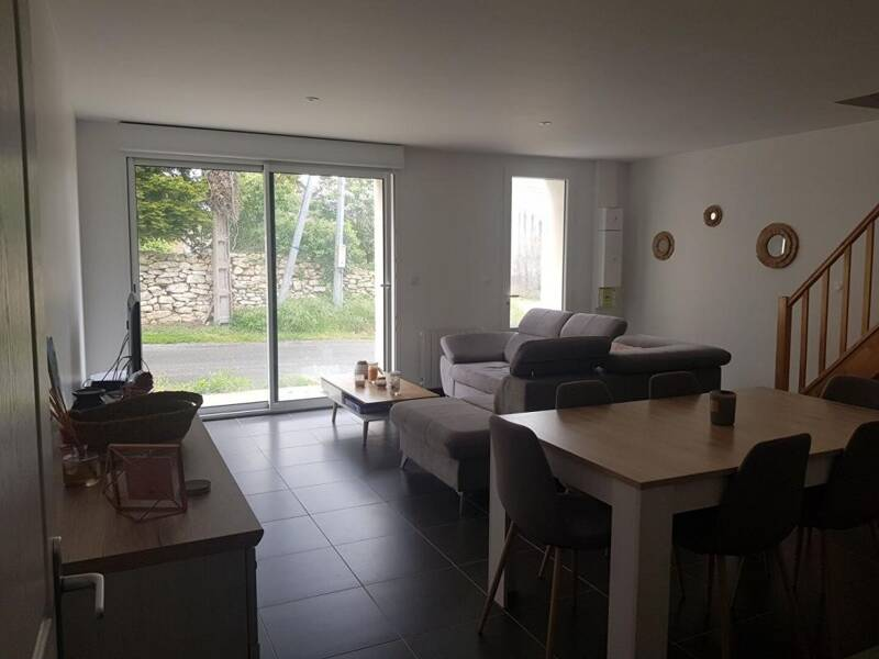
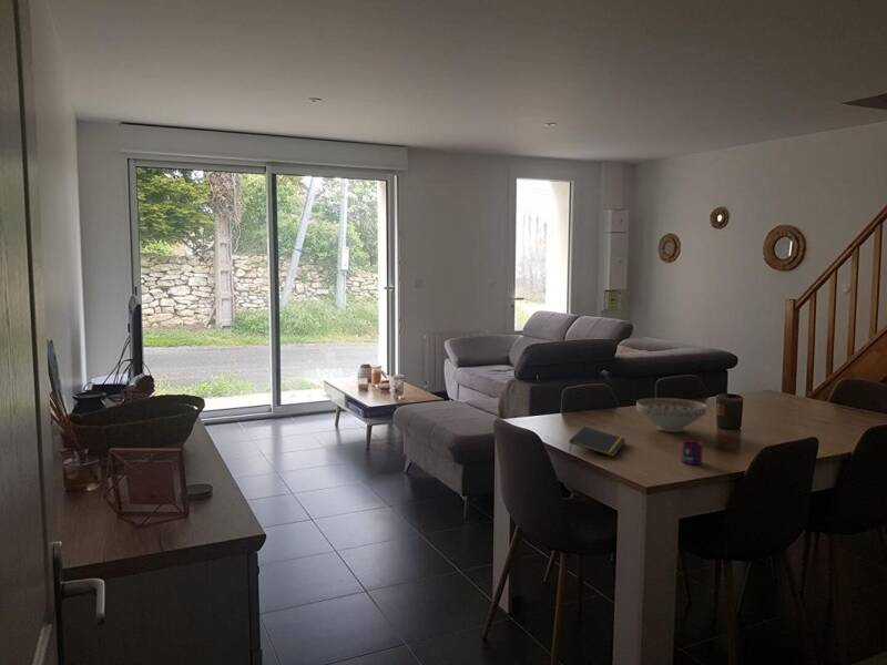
+ notepad (598, 440)
+ mug (693, 451)
+ decorative bowl (670, 416)
